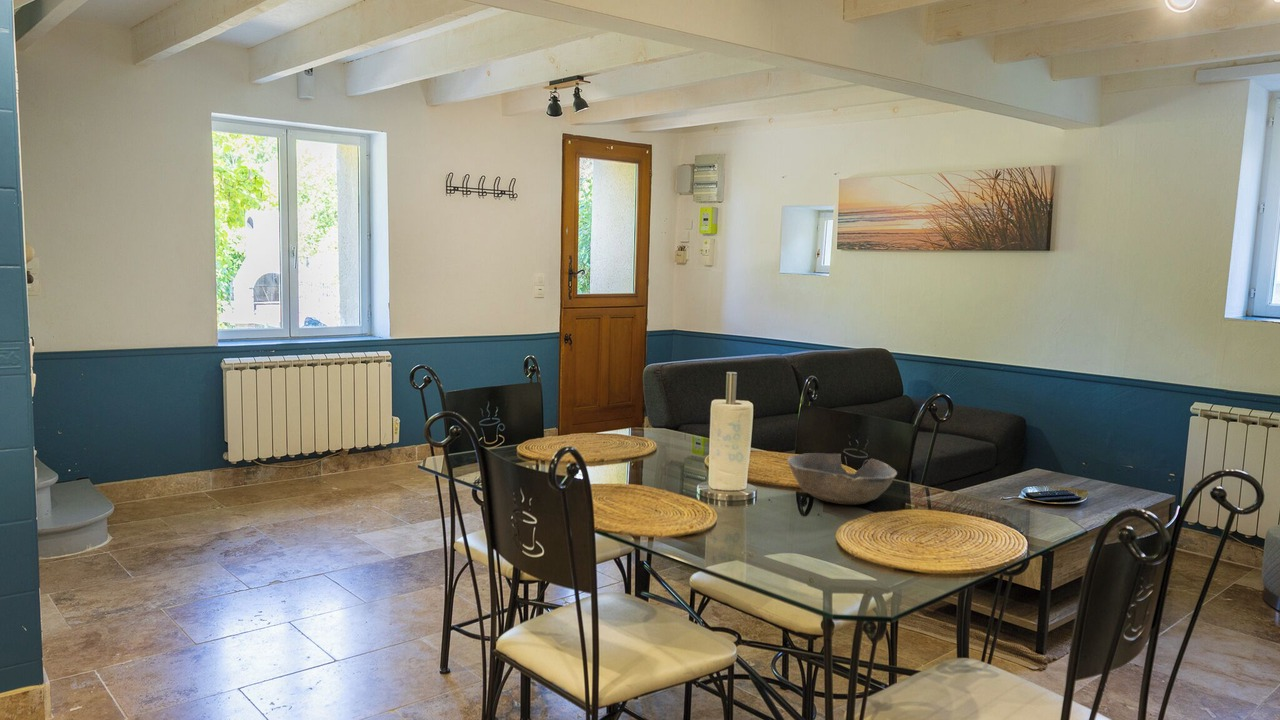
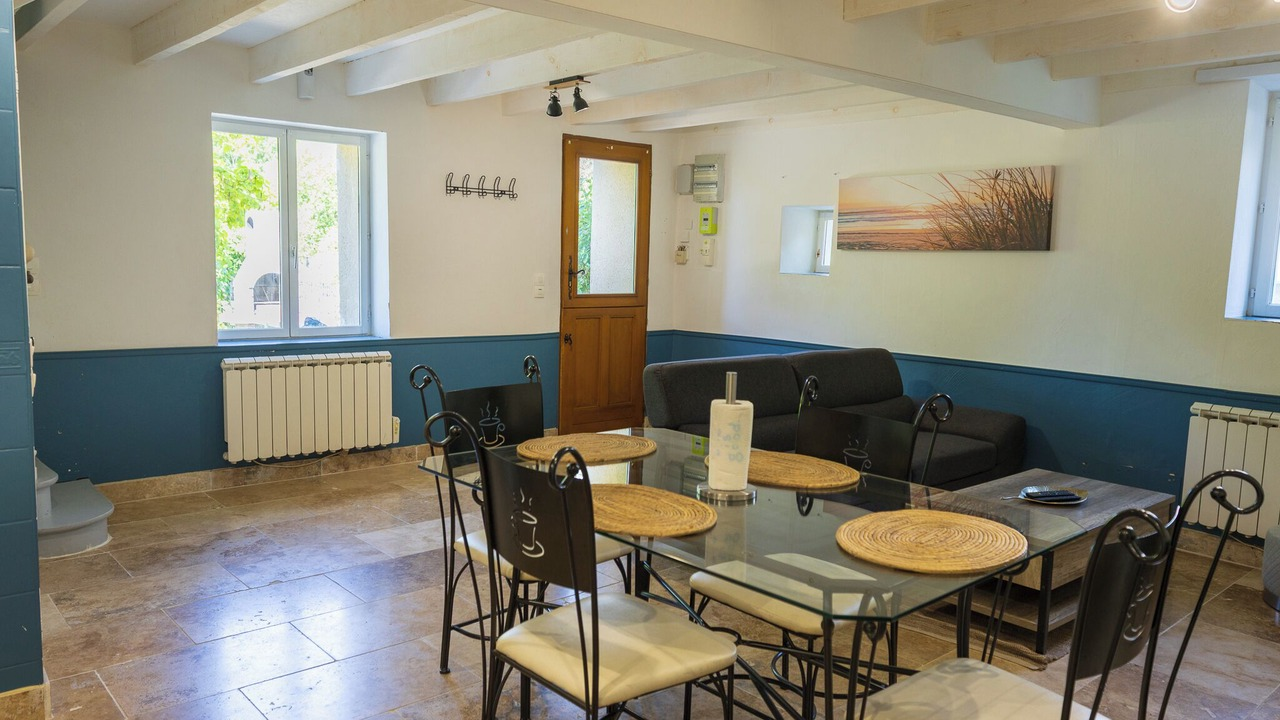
- bowl (840, 480)
